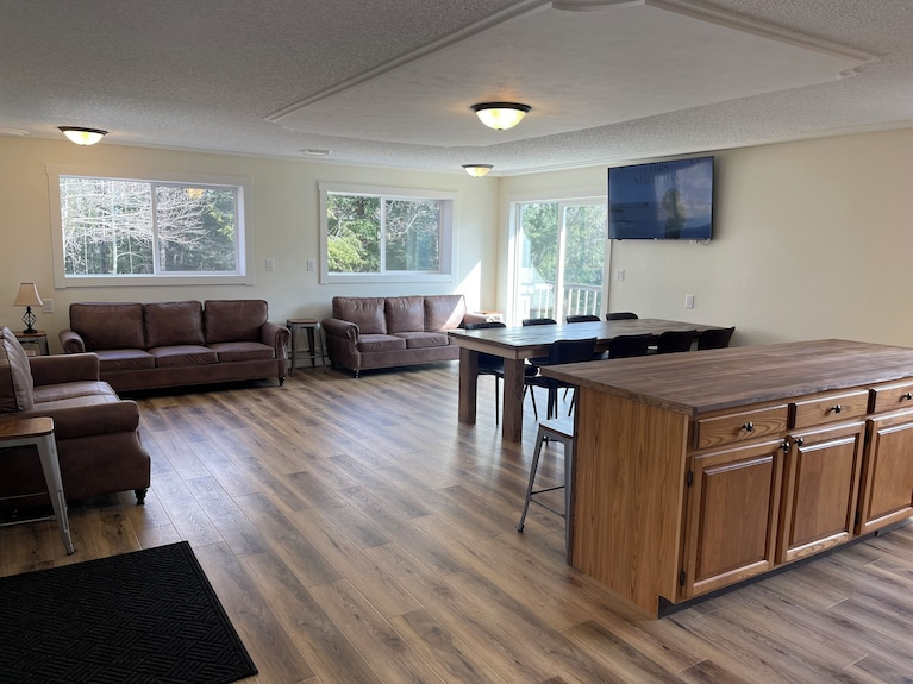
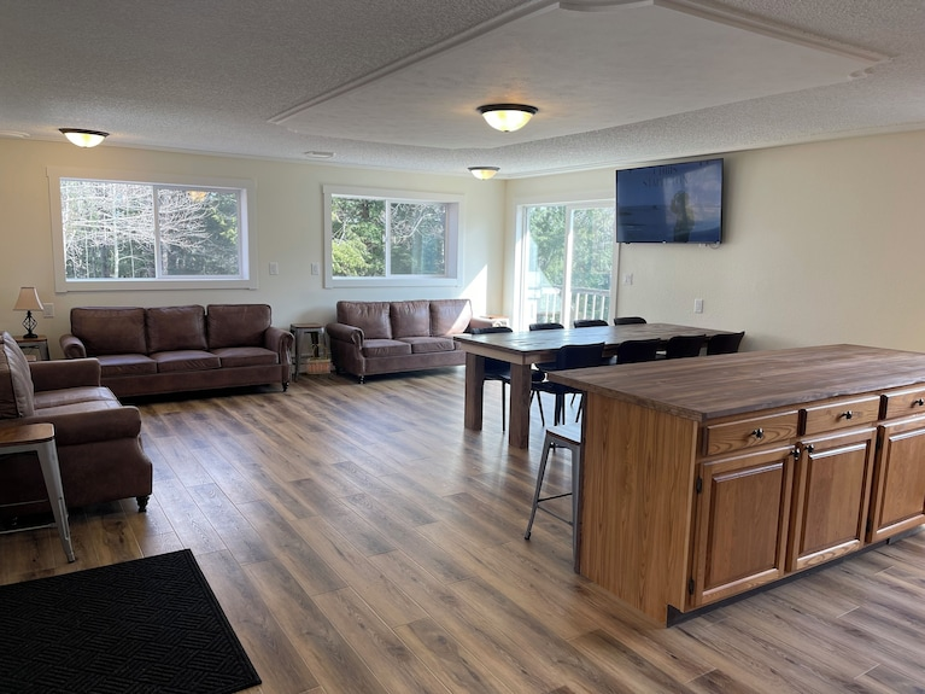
+ basket (317, 360)
